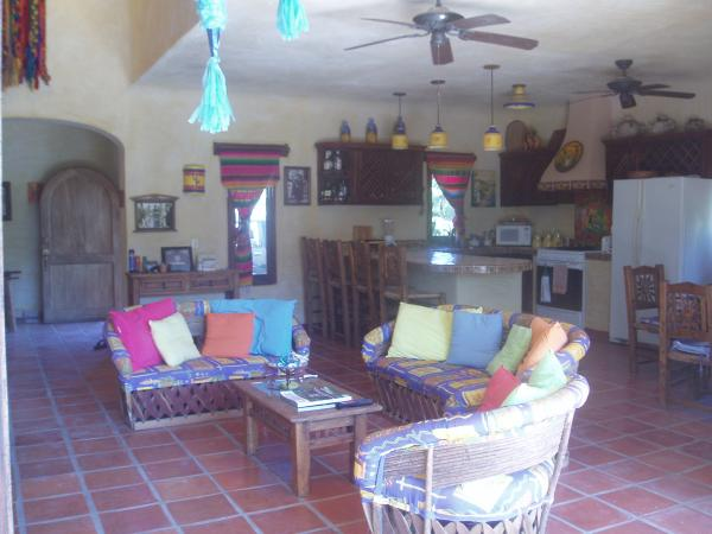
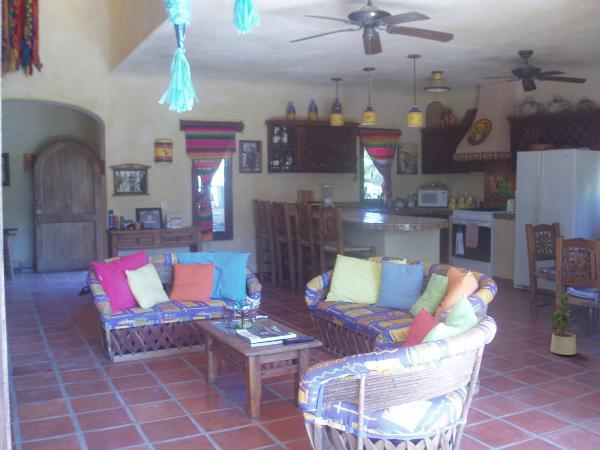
+ potted plant (561, 323)
